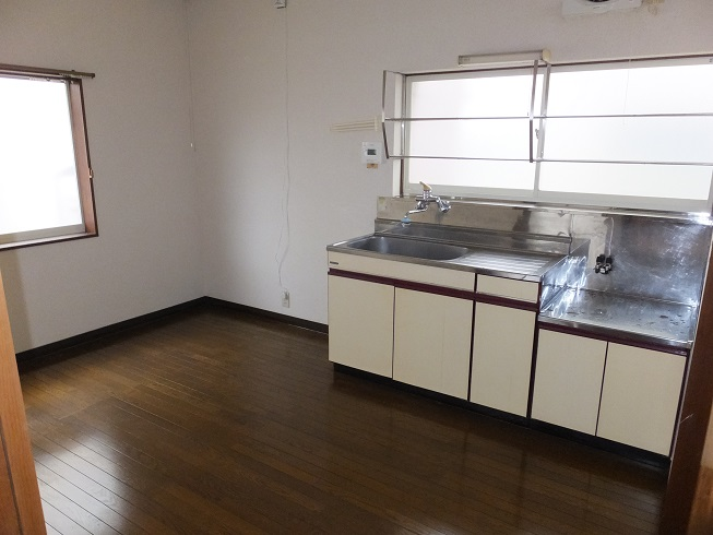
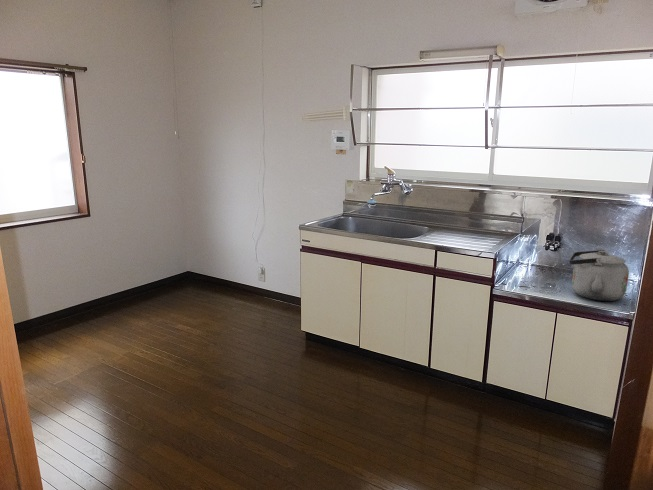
+ kettle (597, 274)
